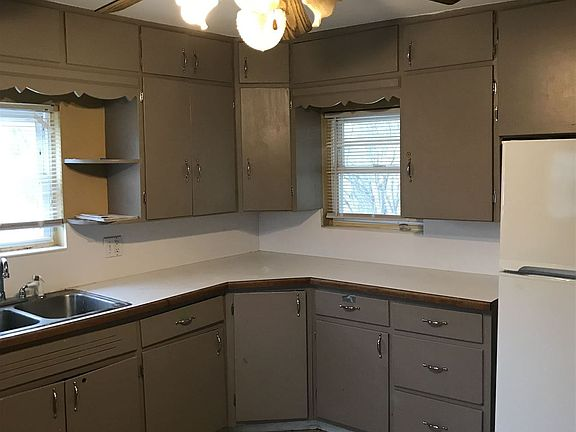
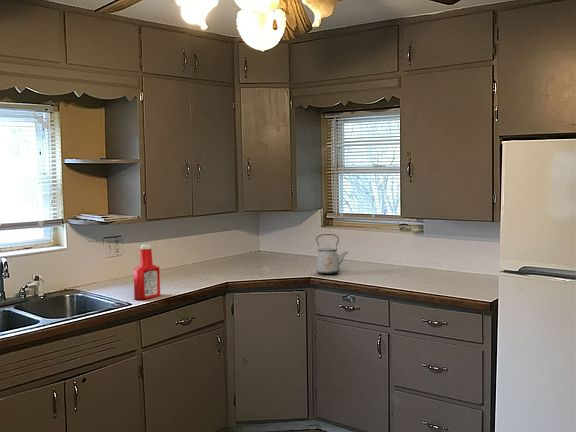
+ soap bottle (146, 271)
+ kettle (332, 253)
